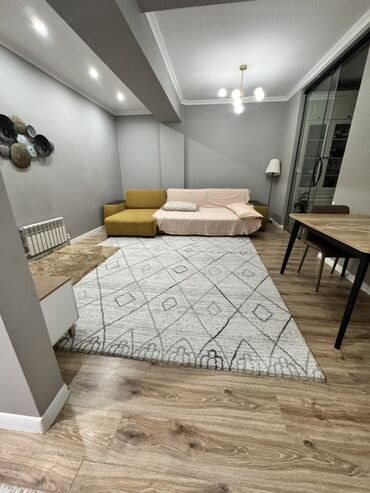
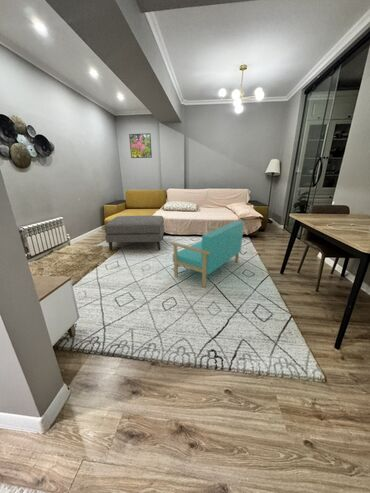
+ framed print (140, 146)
+ loveseat (209, 247)
+ ottoman (137, 231)
